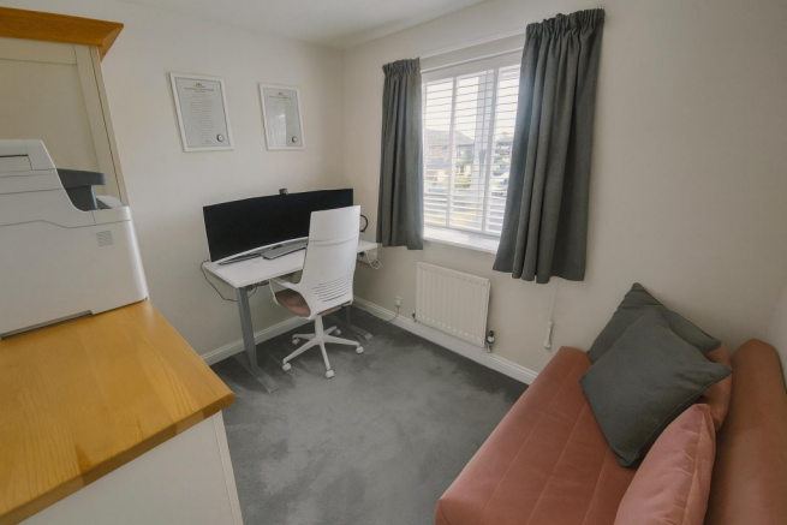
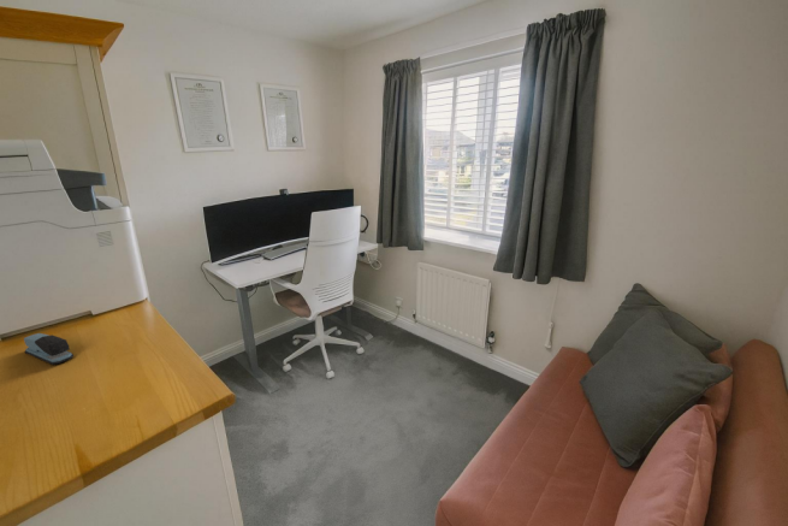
+ stapler (46, 345)
